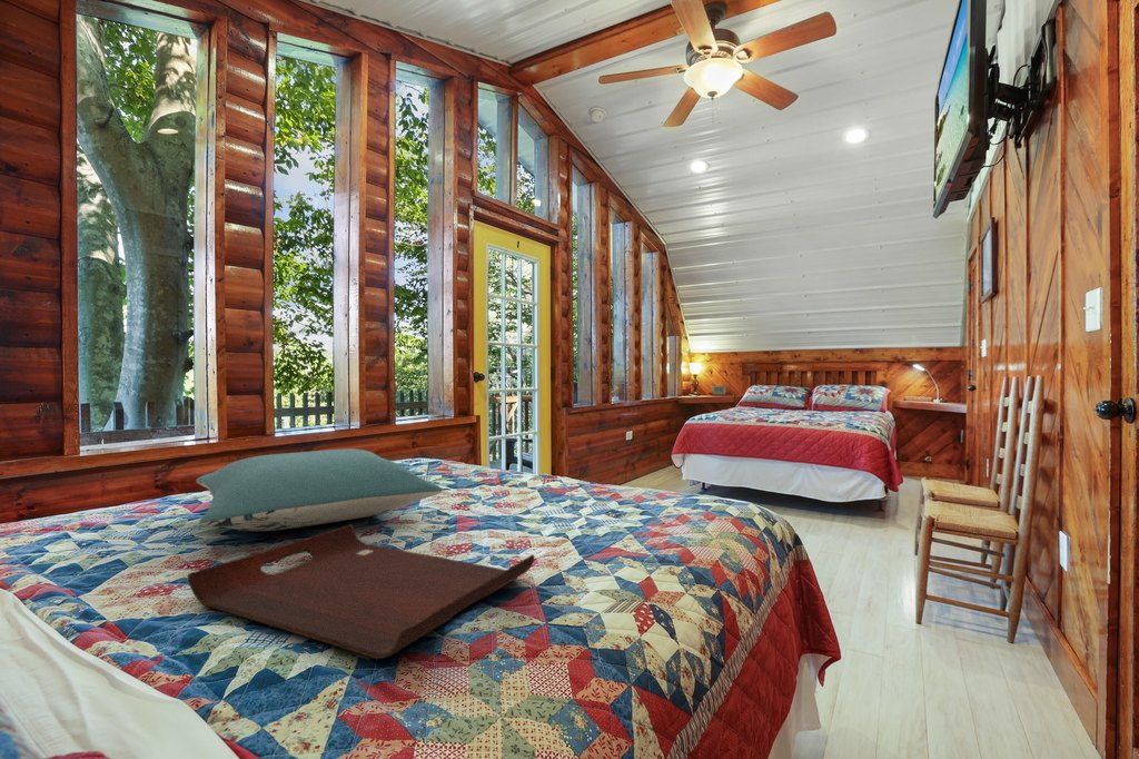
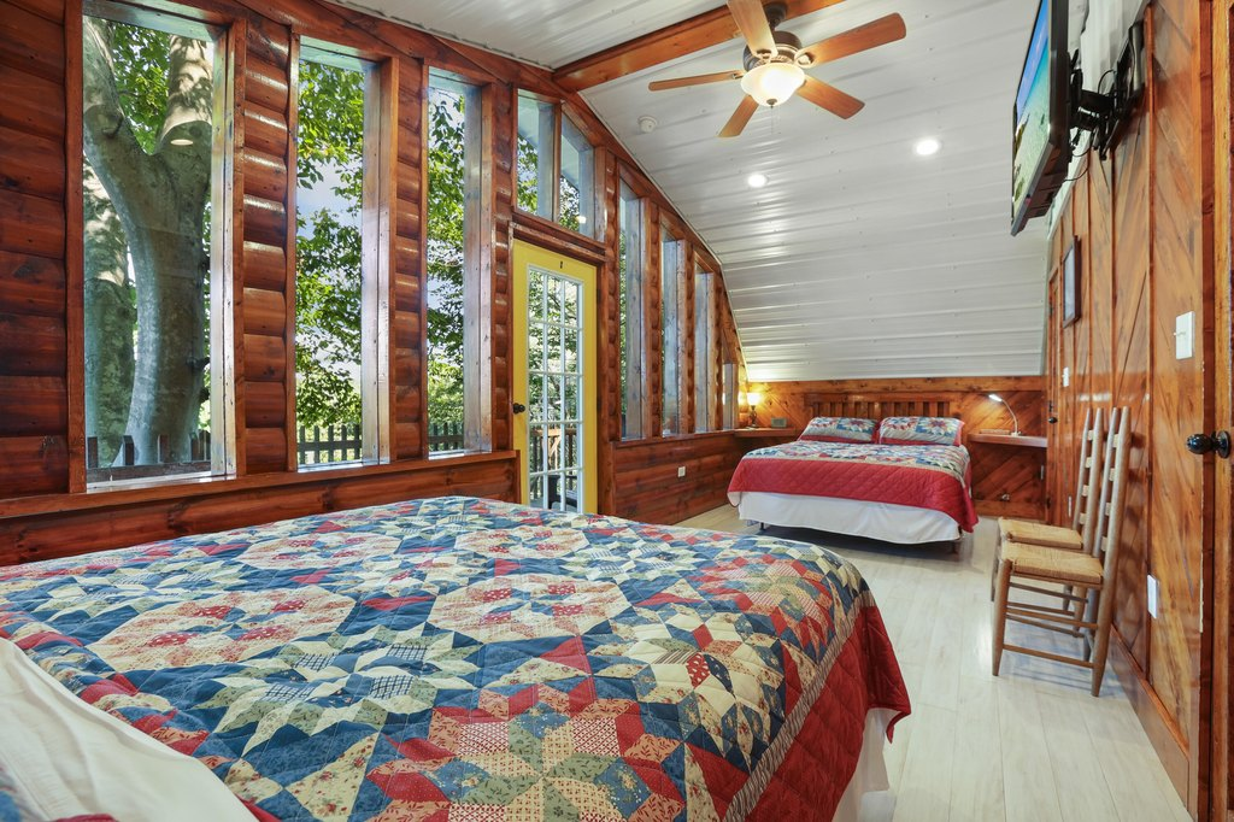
- pillow (315, 484)
- serving tray (369, 576)
